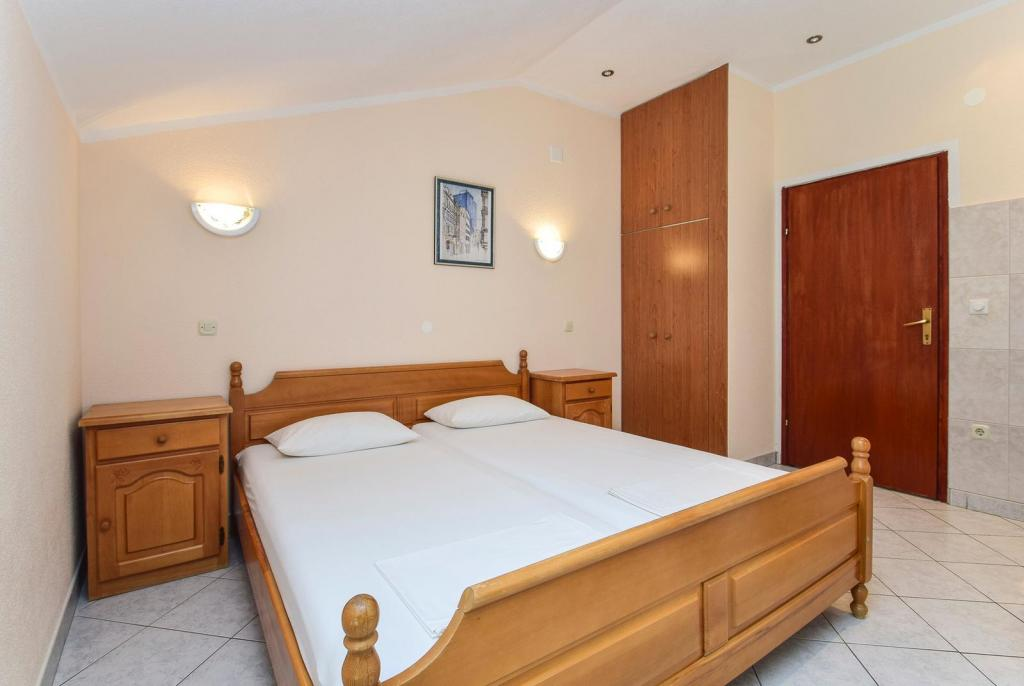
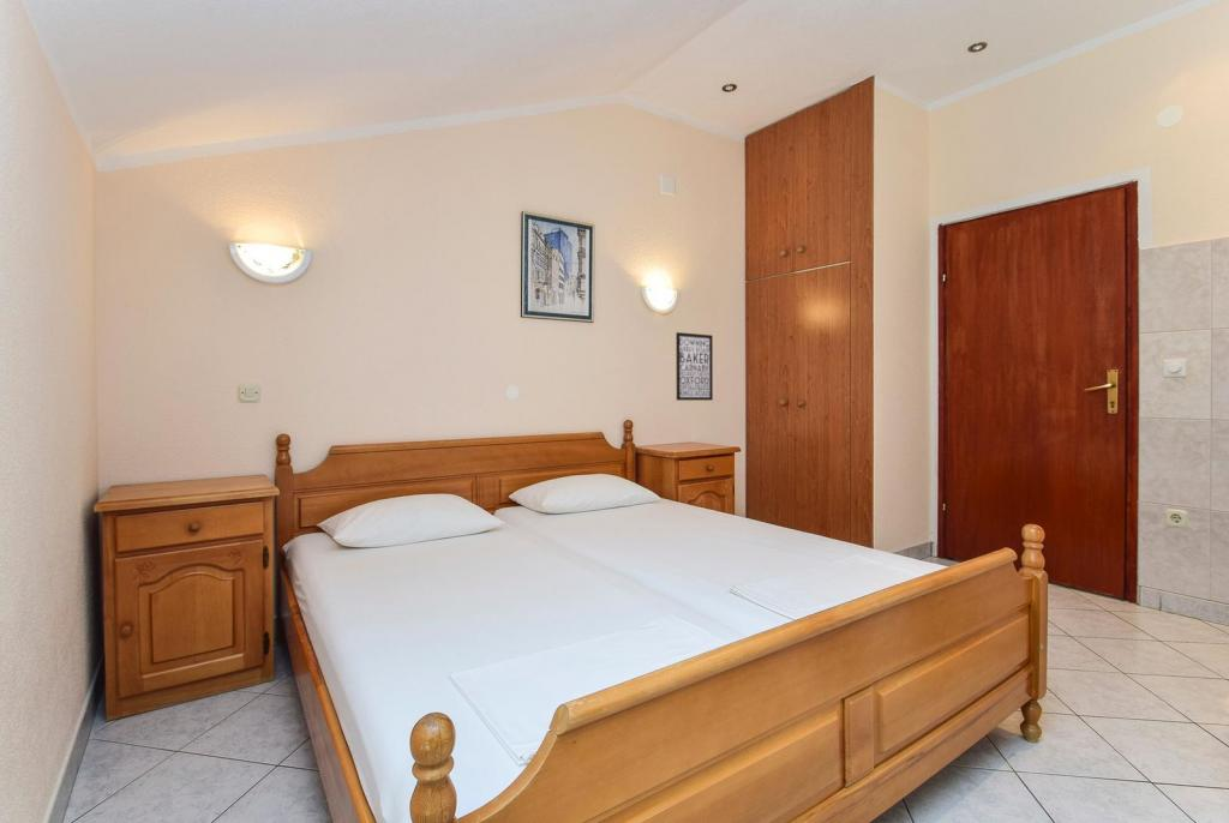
+ wall art (694, 367)
